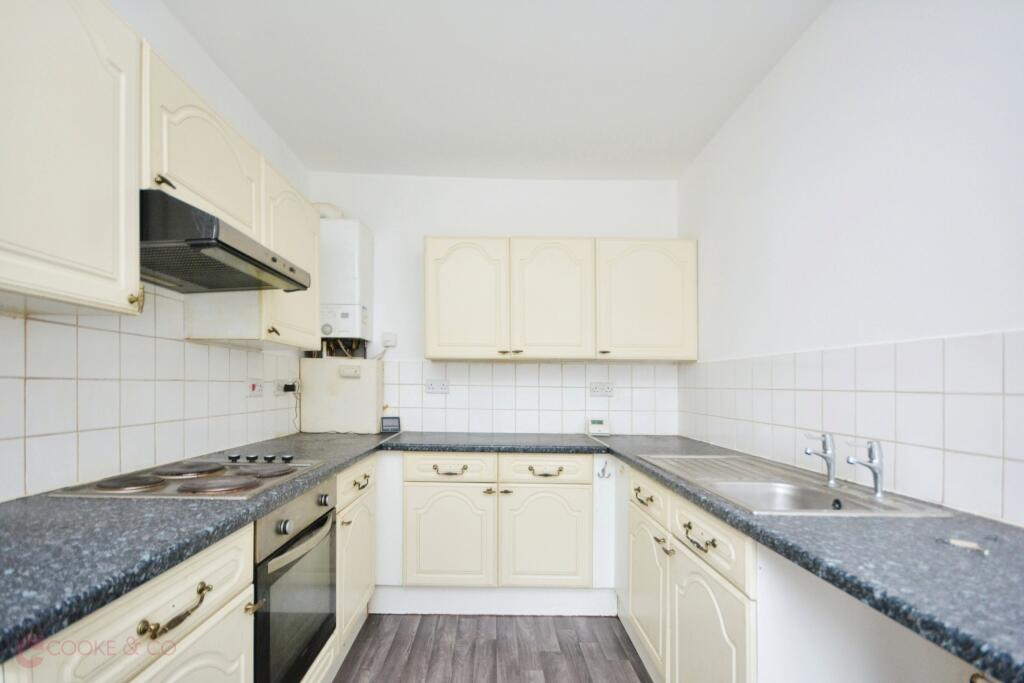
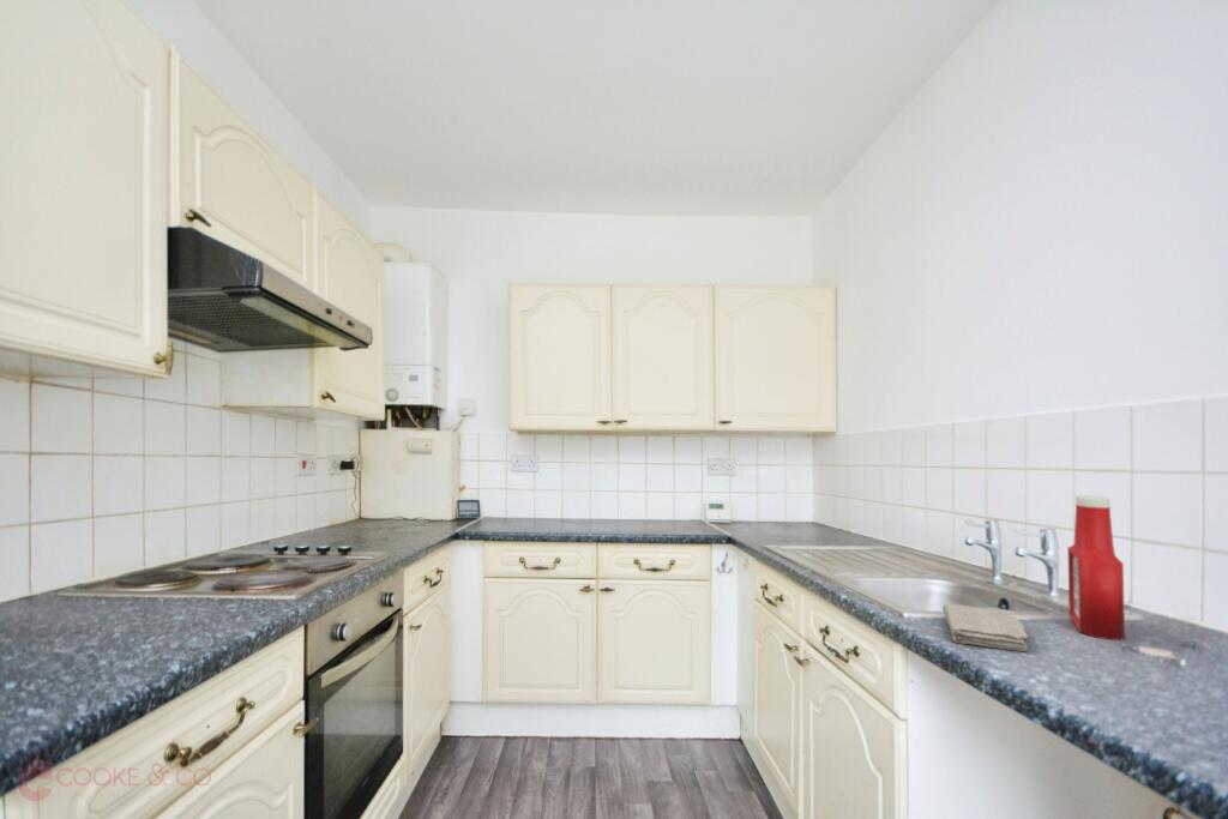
+ soap bottle (1094, 561)
+ washcloth (982, 624)
